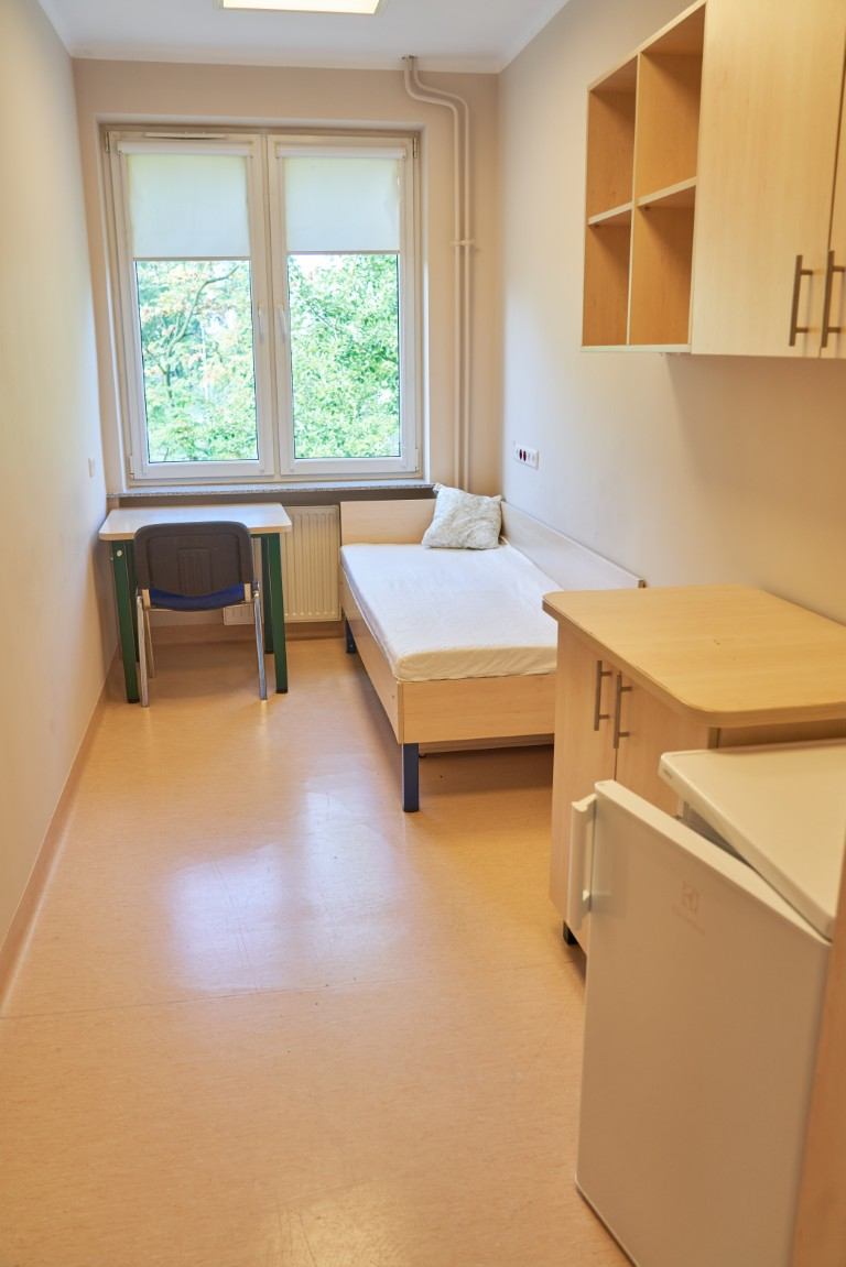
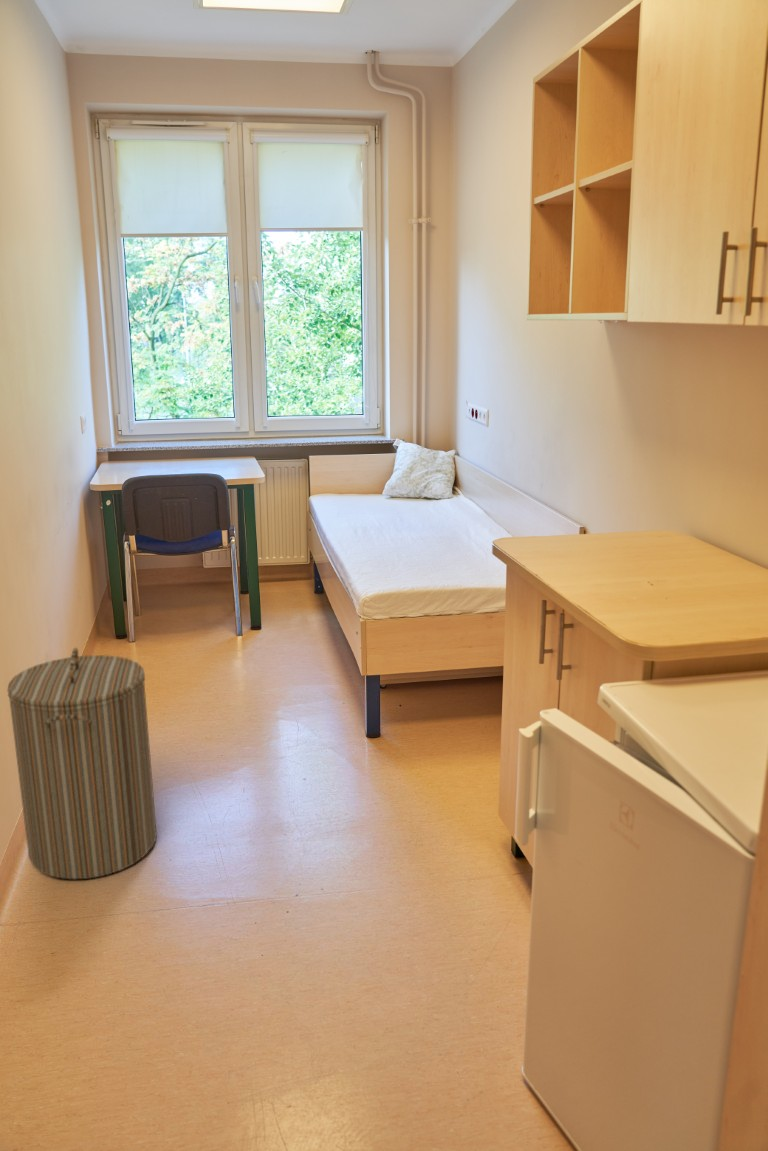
+ laundry hamper (84, 749)
